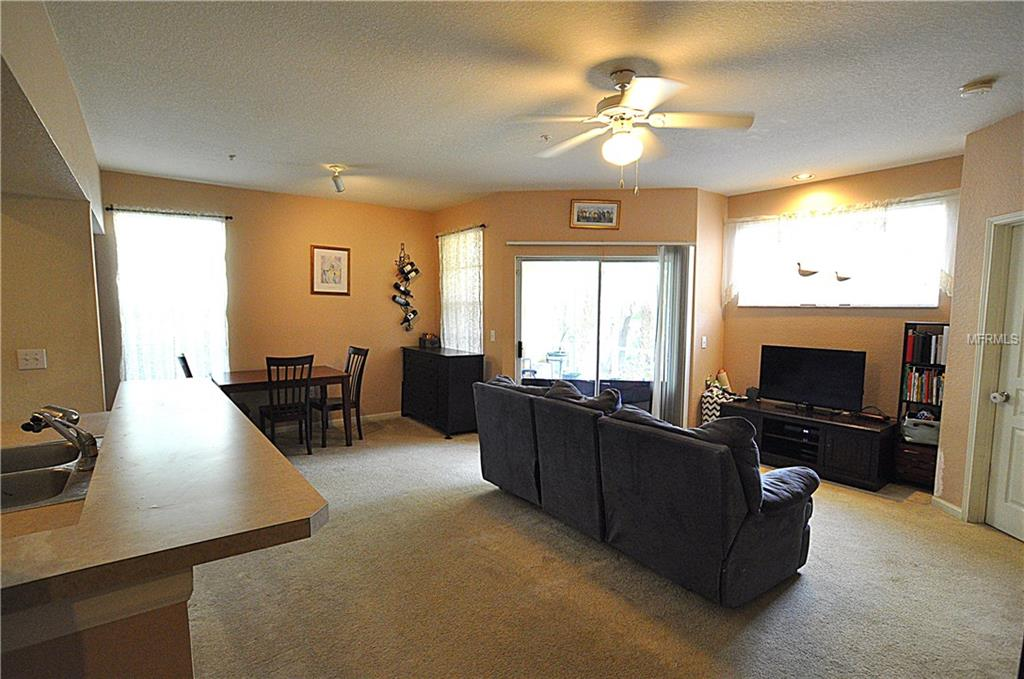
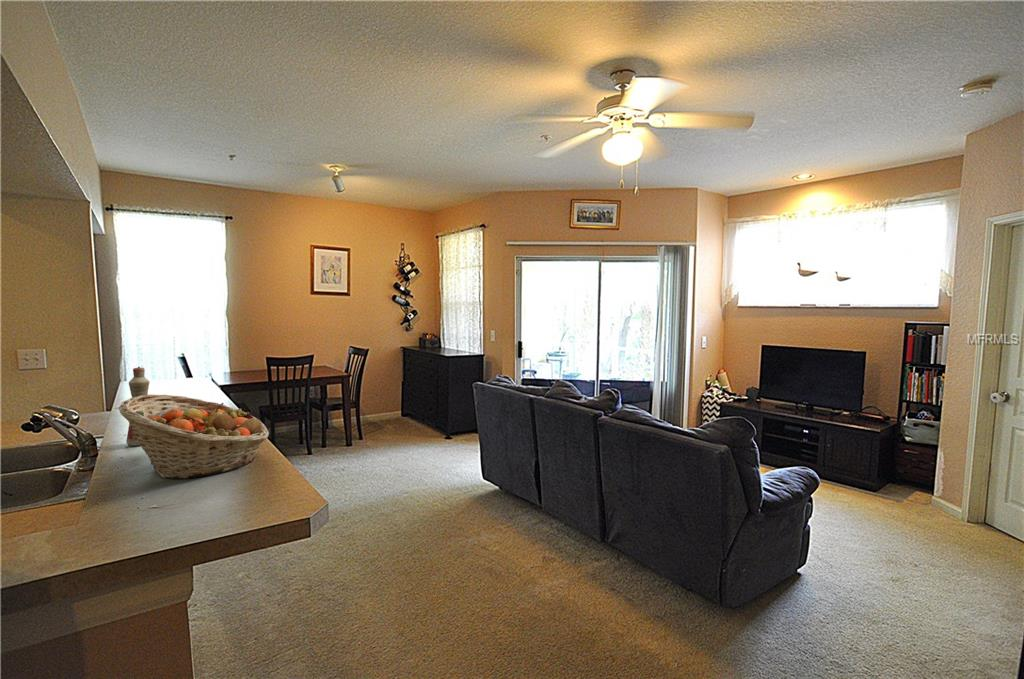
+ fruit basket (199, 429)
+ bottle (137, 396)
